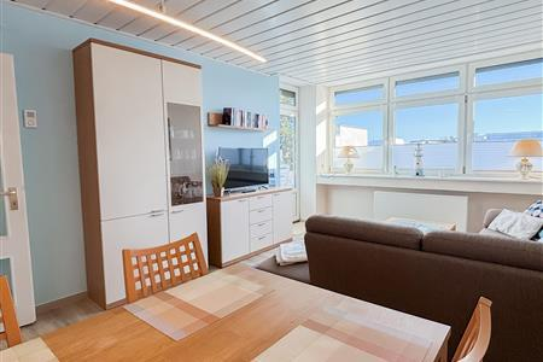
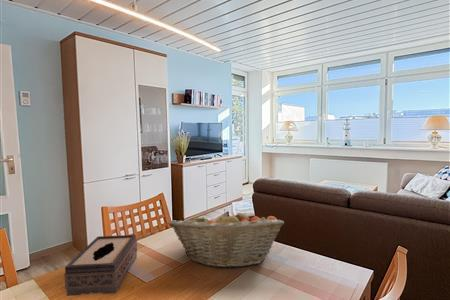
+ tissue box (105, 261)
+ fruit basket (225, 231)
